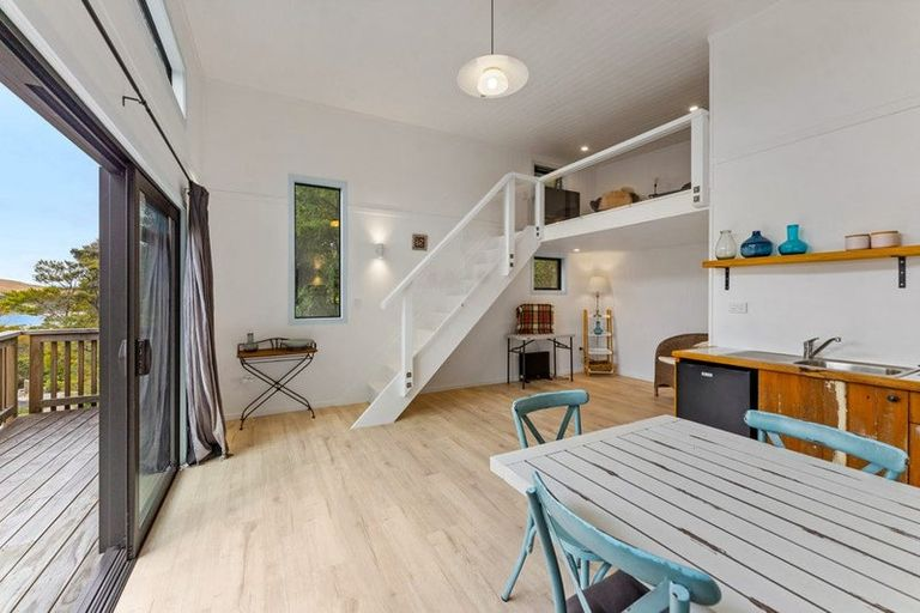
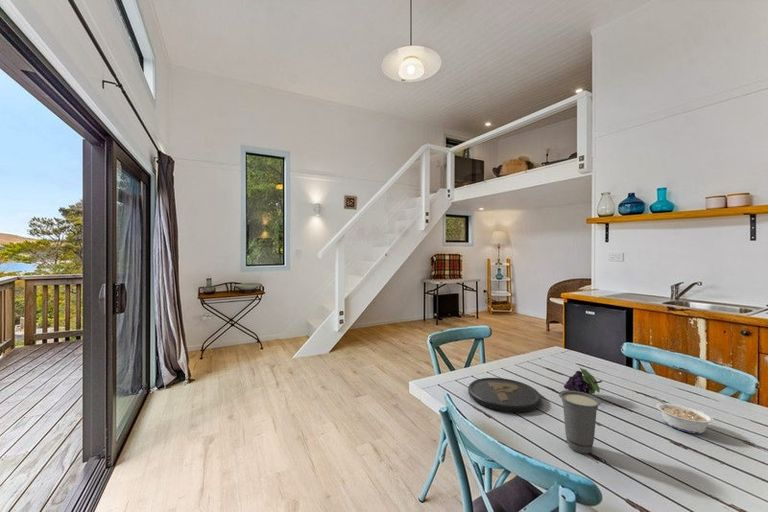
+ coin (503, 393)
+ legume (681, 417)
+ cup (579, 422)
+ fruit (582, 382)
